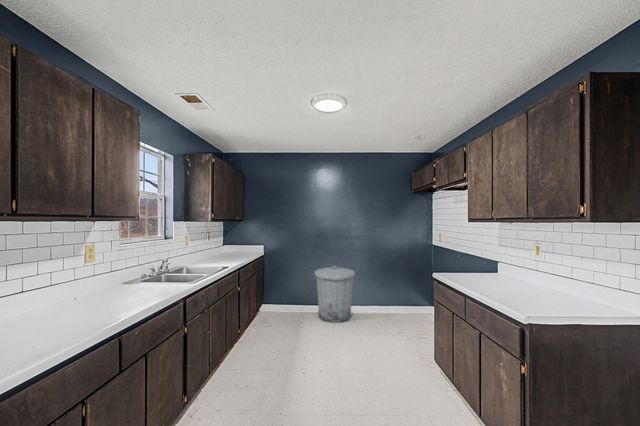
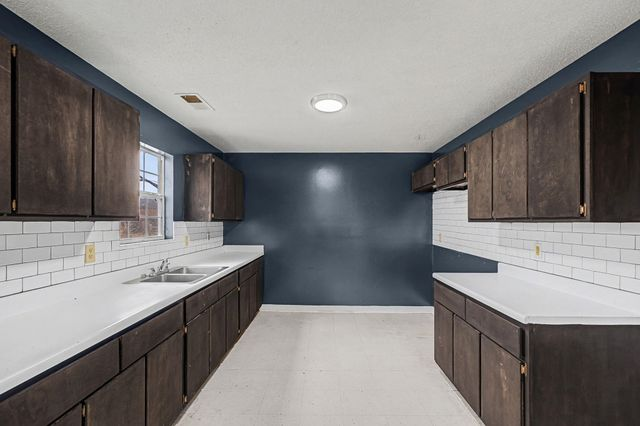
- trash can (334, 291)
